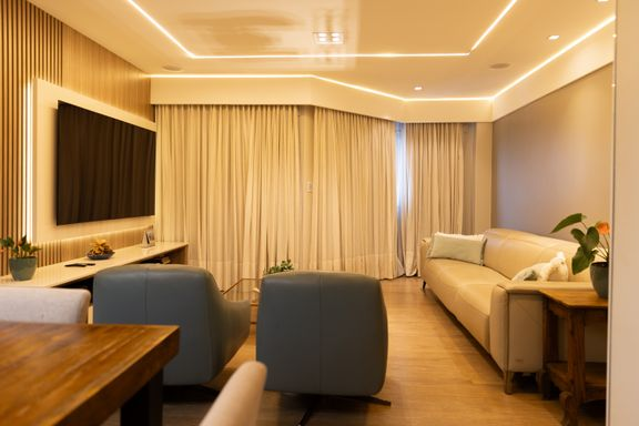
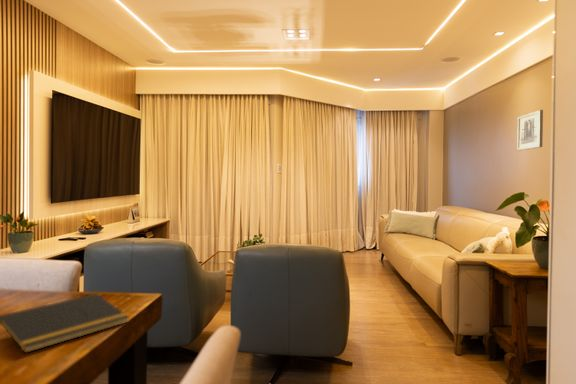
+ notepad (66, 318)
+ wall art (529, 131)
